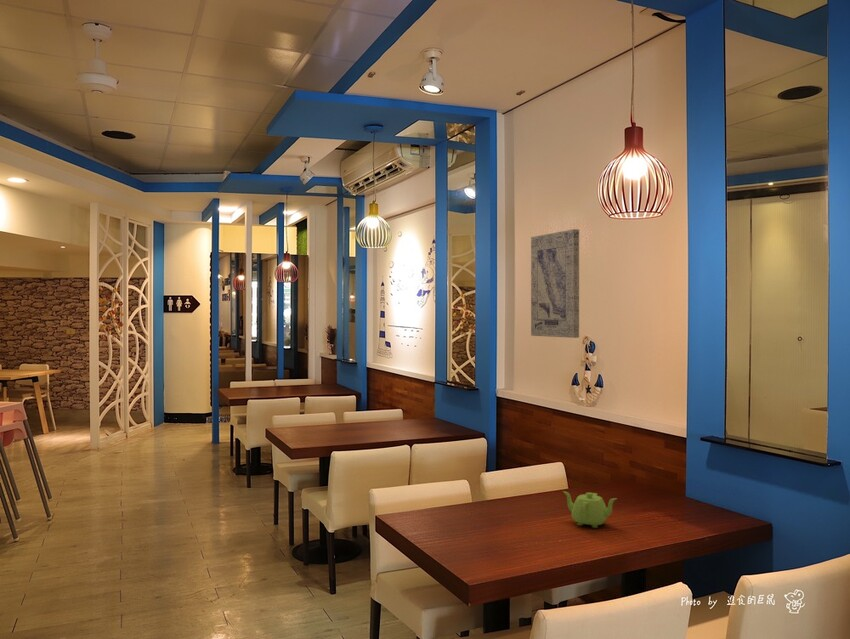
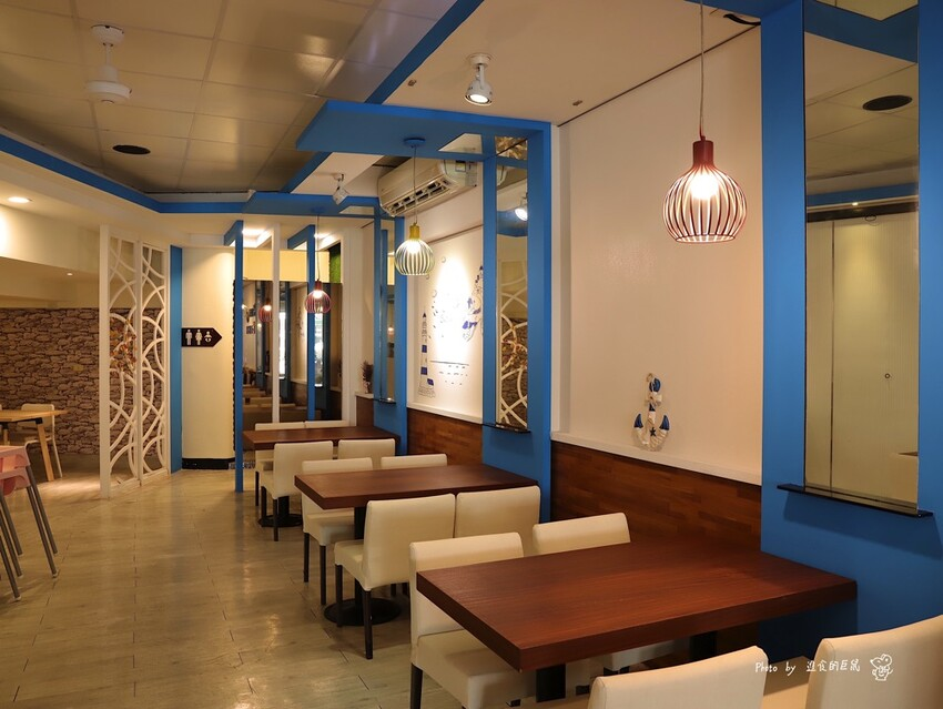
- teapot (589, 508)
- wall art (554, 285)
